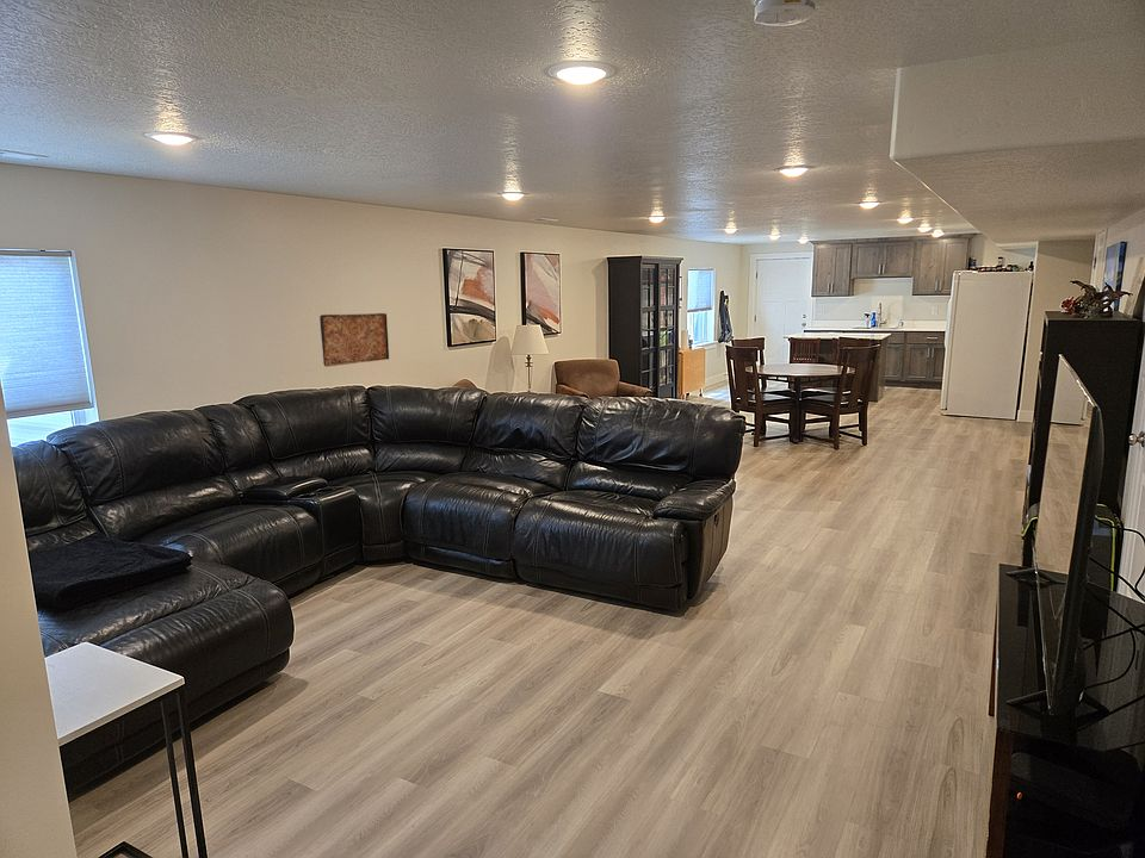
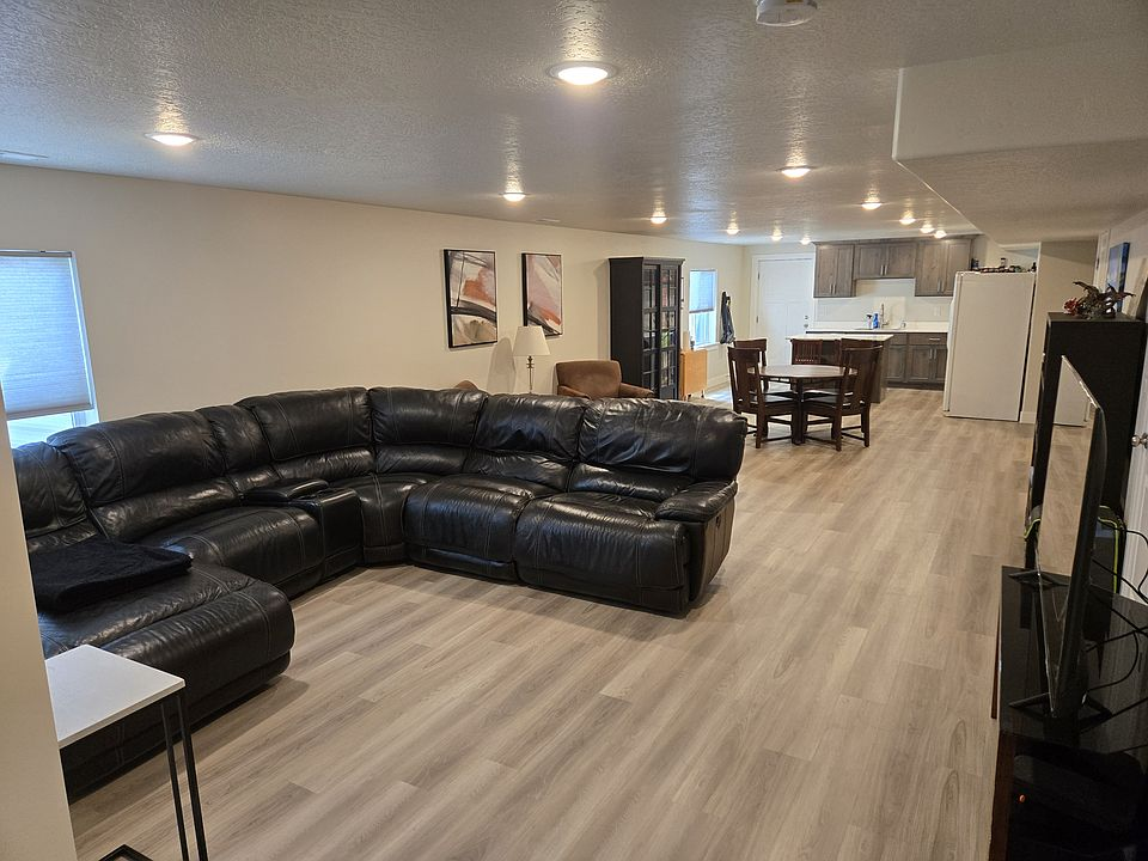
- relief panel (355, 338)
